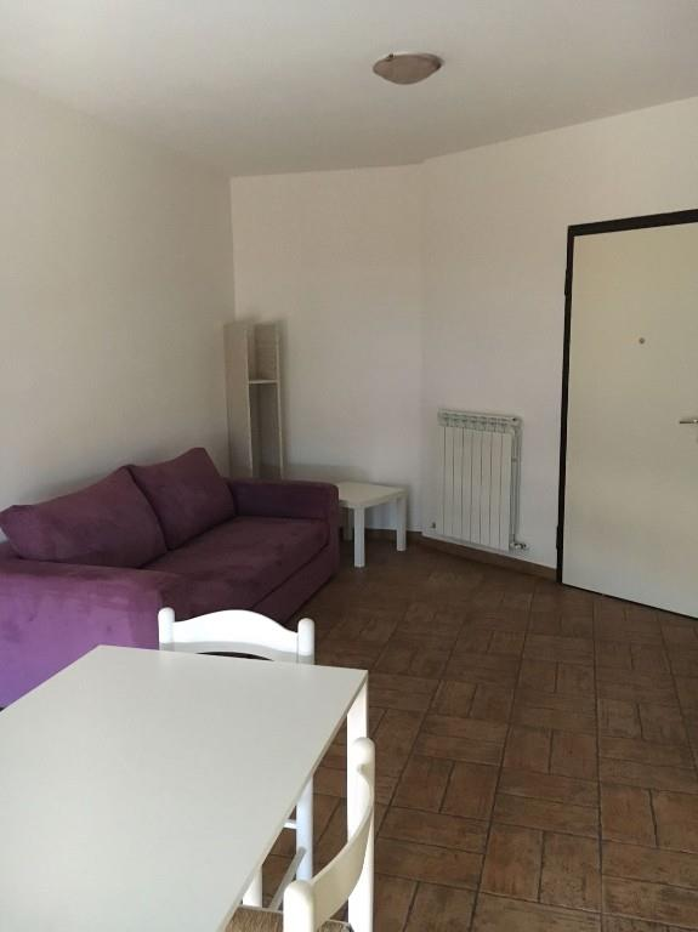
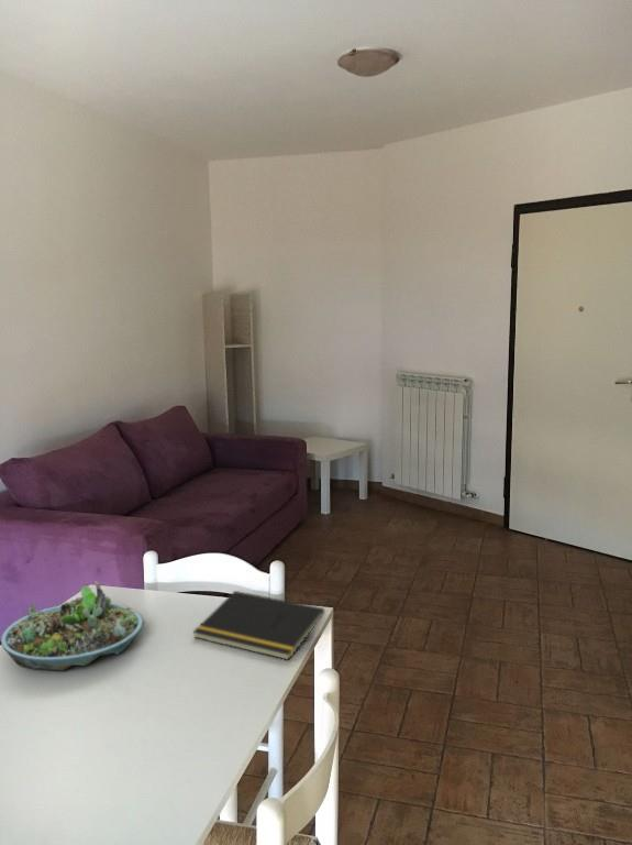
+ notepad (259, 622)
+ succulent planter (73, 617)
